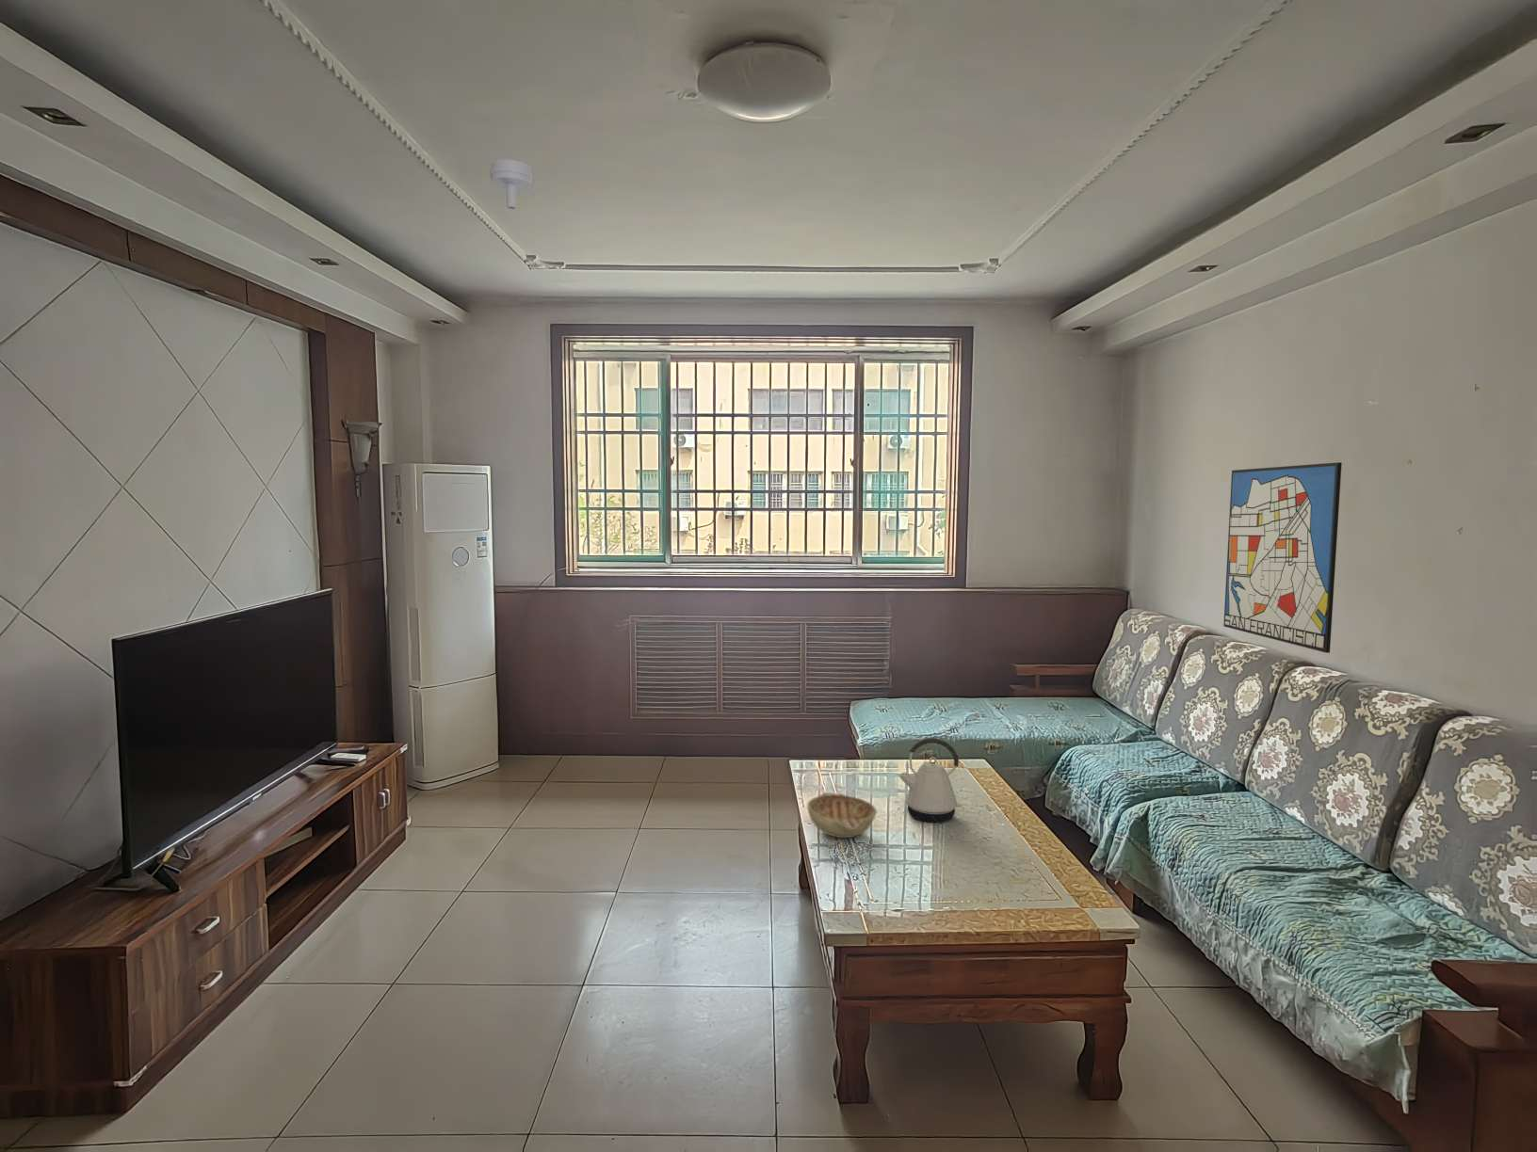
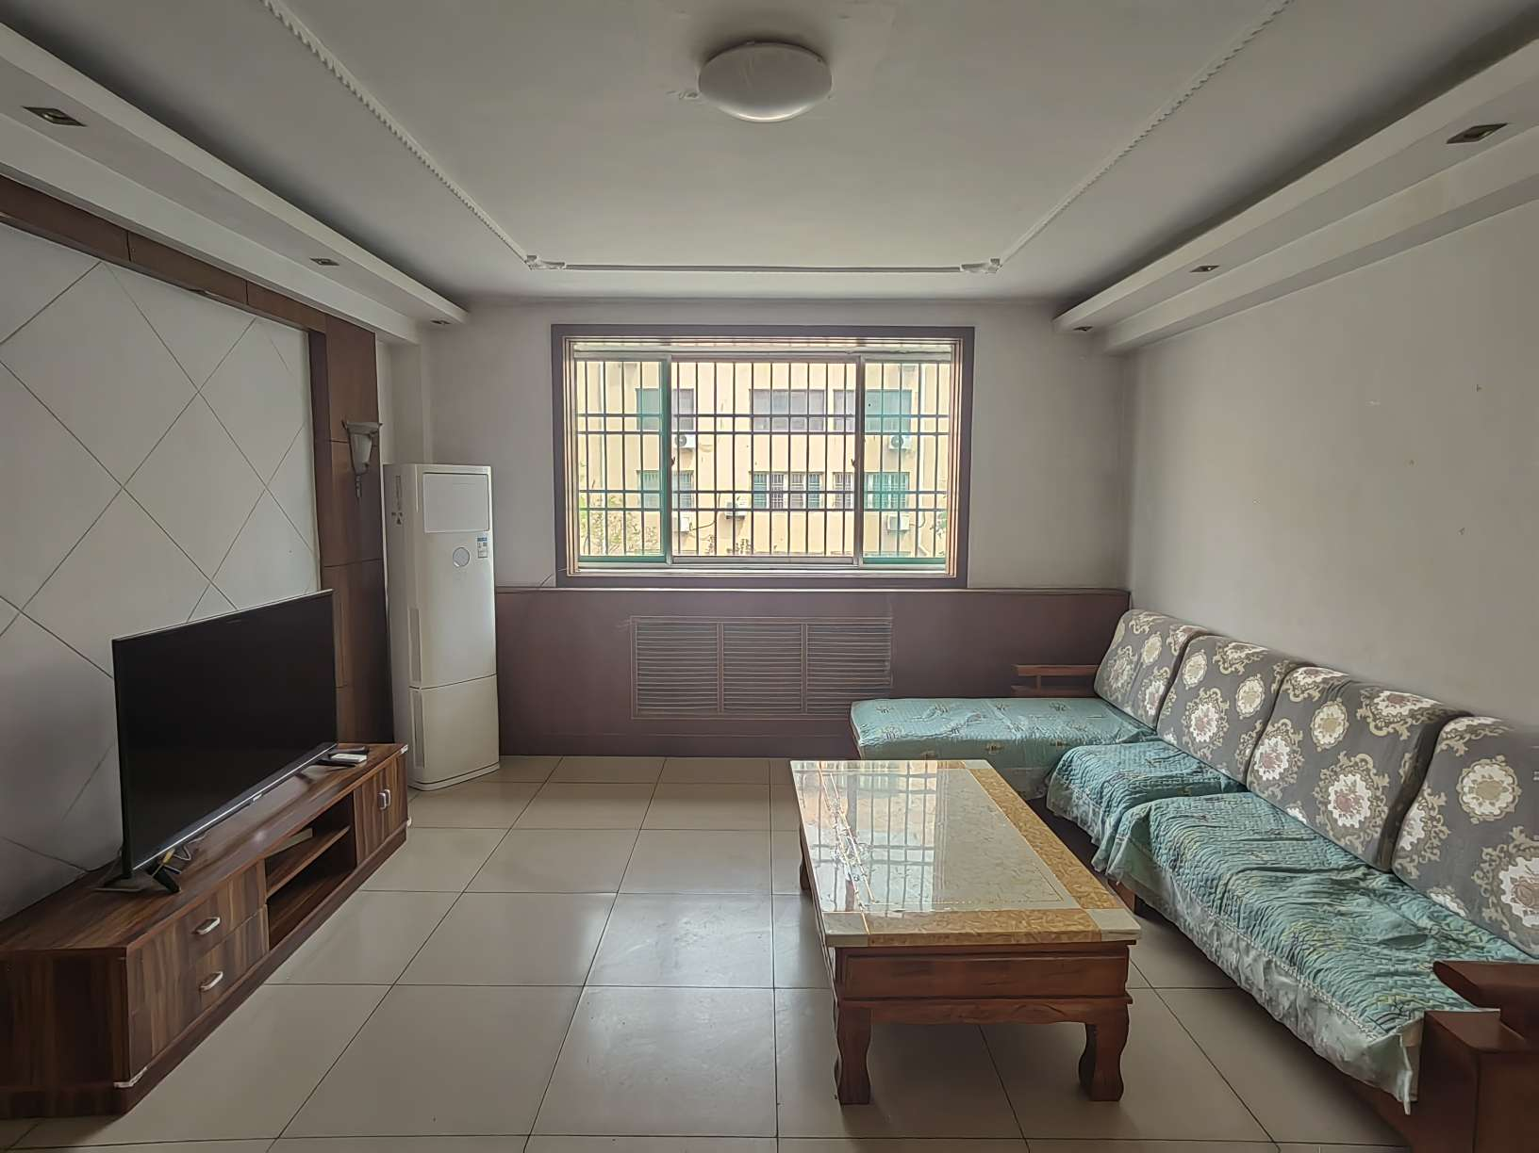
- kettle (929, 777)
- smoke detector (512, 188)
- wall art (1276, 553)
- decorative bowl (841, 819)
